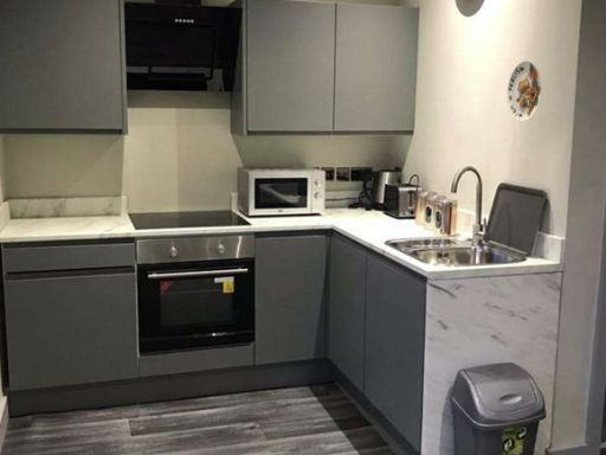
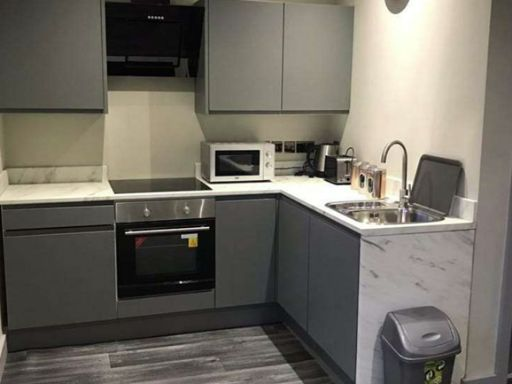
- decorative plate (524, 91)
